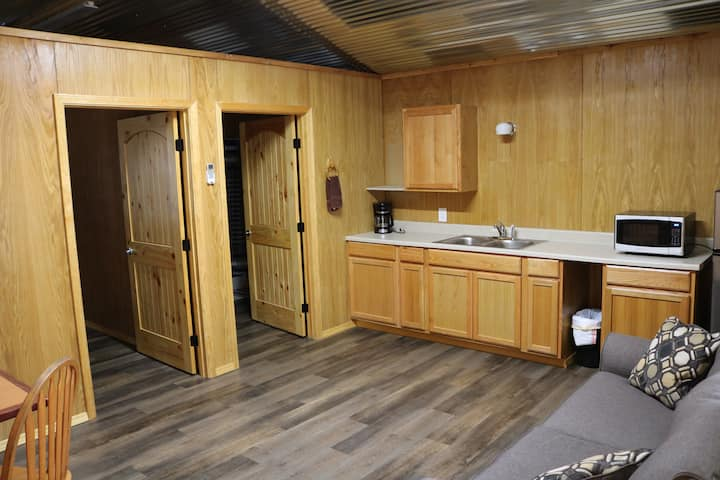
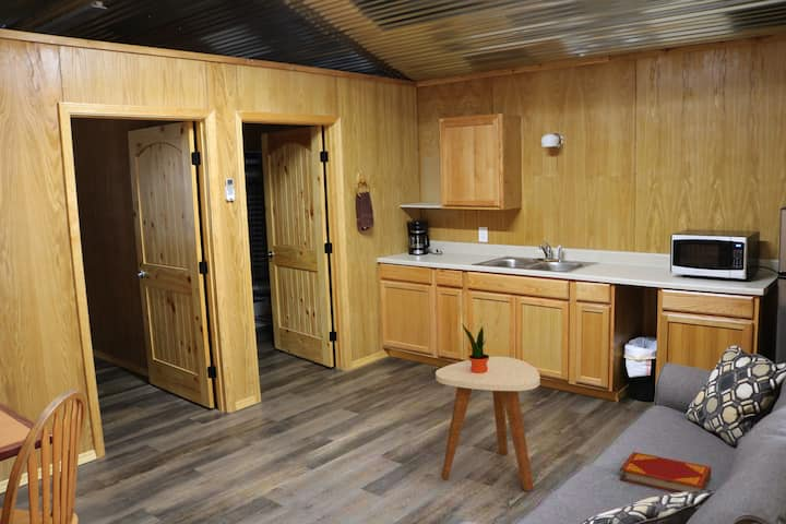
+ side table (496, 421)
+ potted plant (474, 346)
+ hardback book (665, 473)
